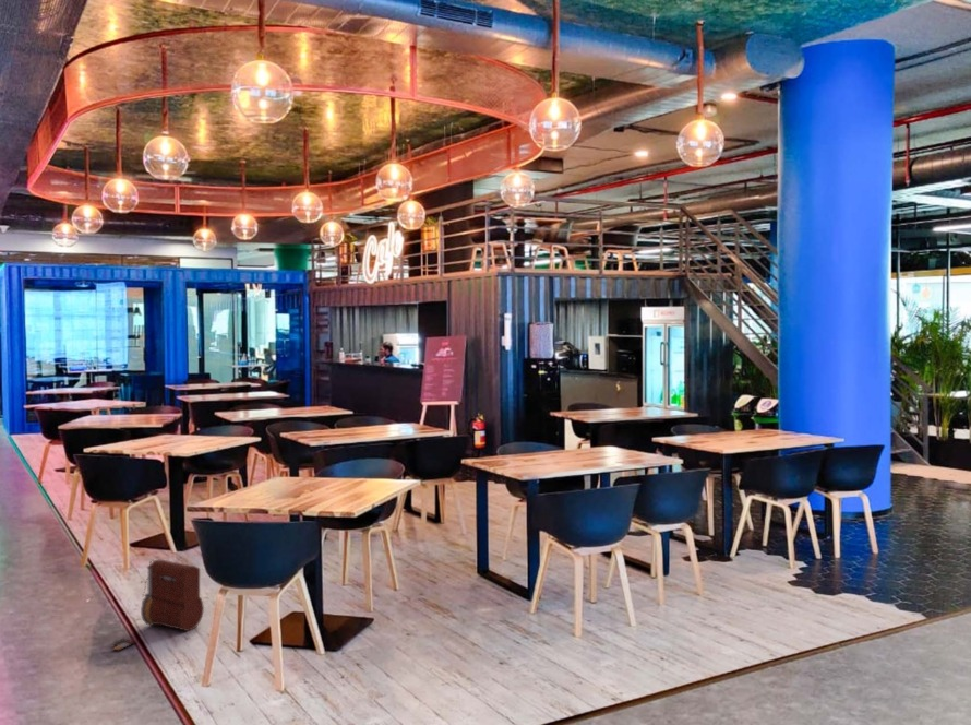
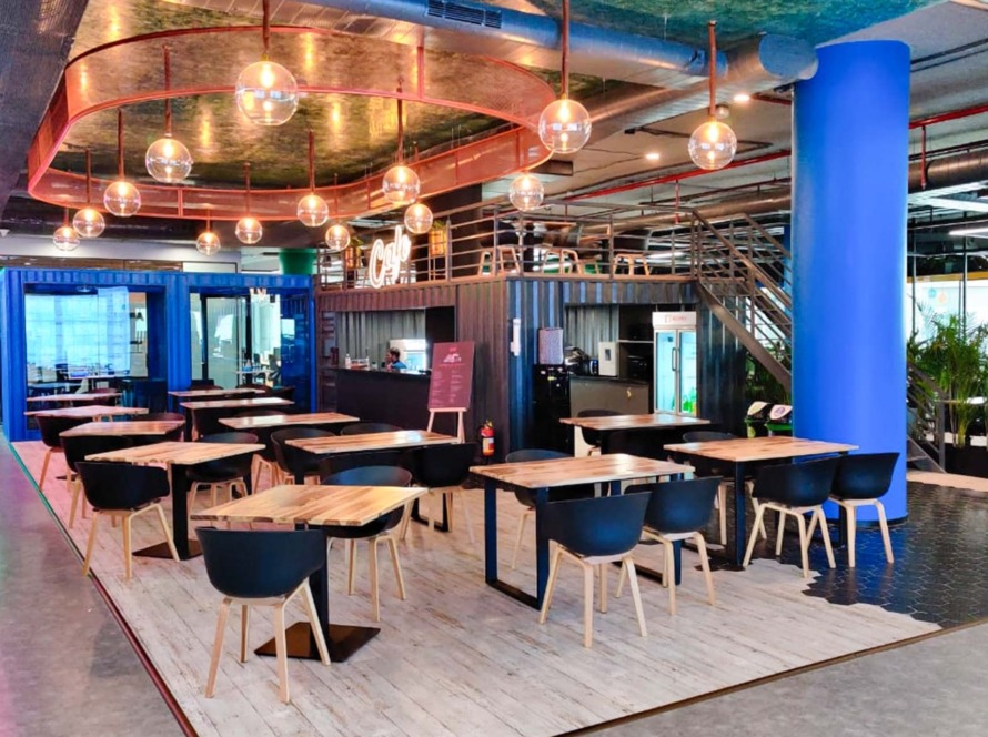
- backpack (152, 599)
